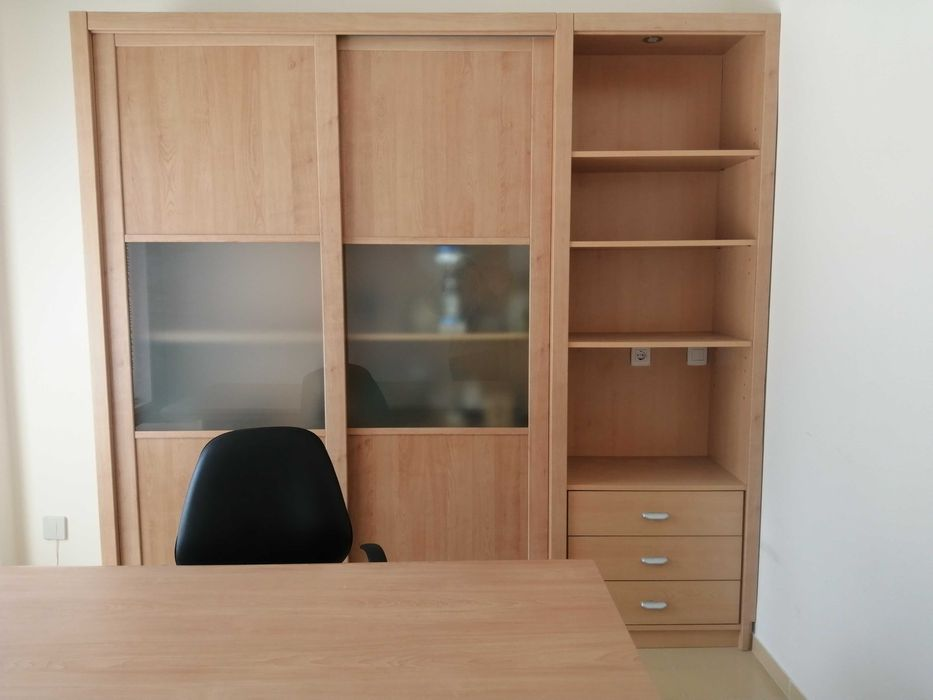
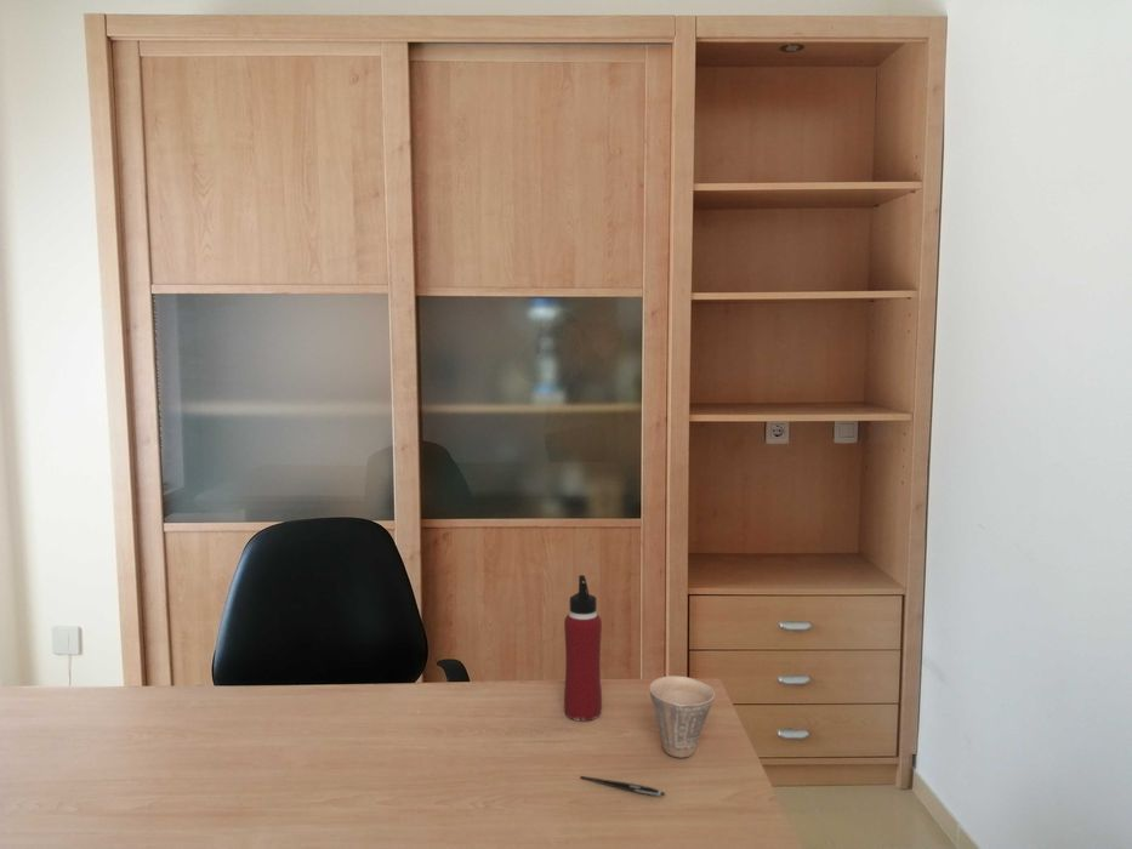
+ pen (621, 784)
+ water bottle (582, 645)
+ cup (681, 719)
